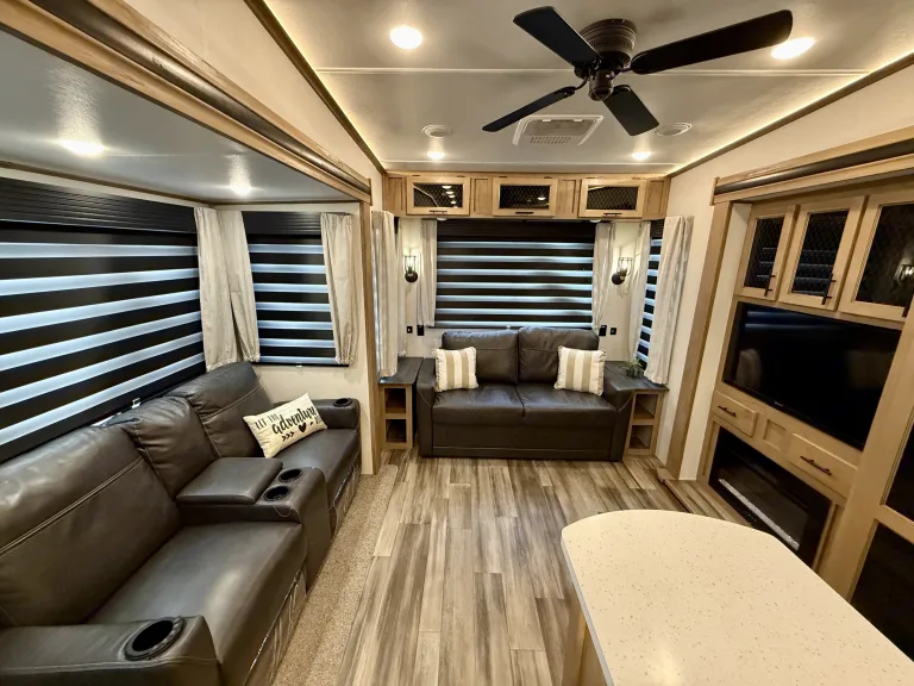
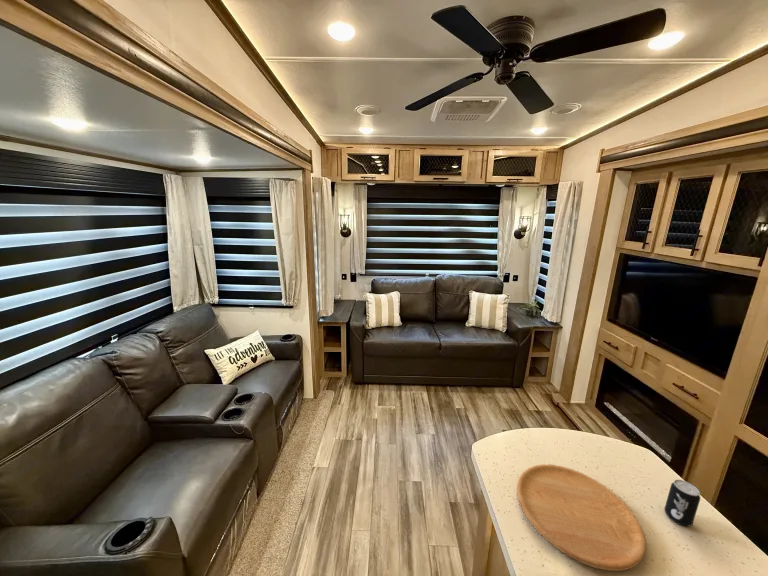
+ beverage can (682, 502)
+ cutting board (575, 509)
